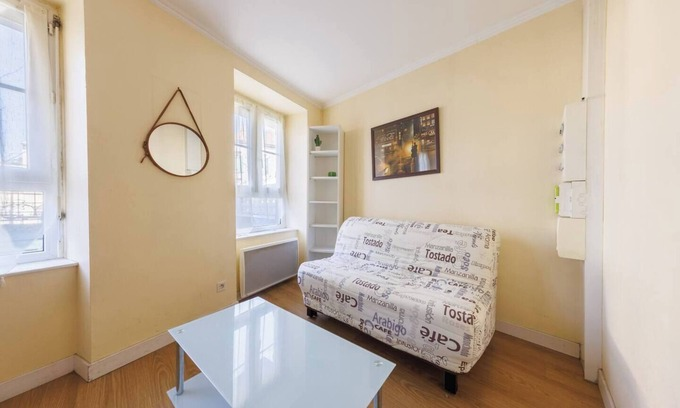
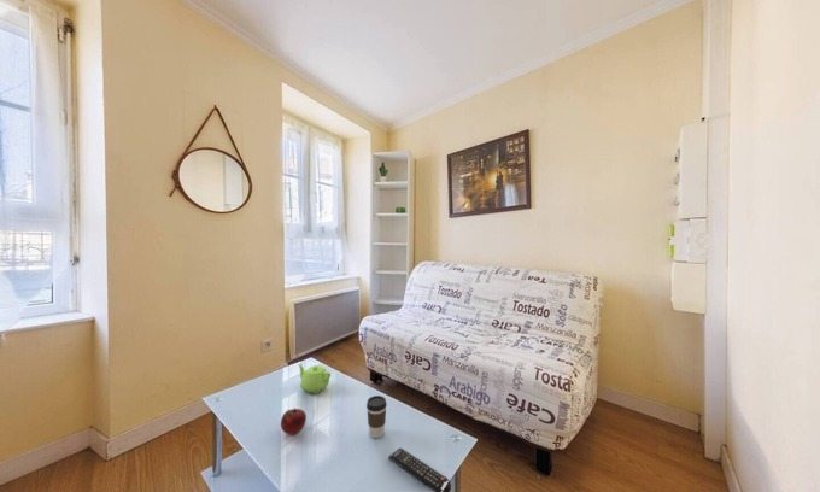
+ remote control (417, 469)
+ fruit (293, 420)
+ teapot (314, 376)
+ coffee cup (376, 416)
